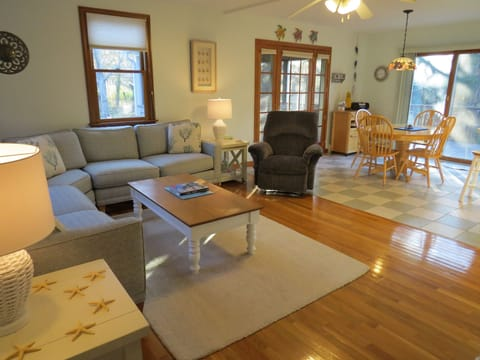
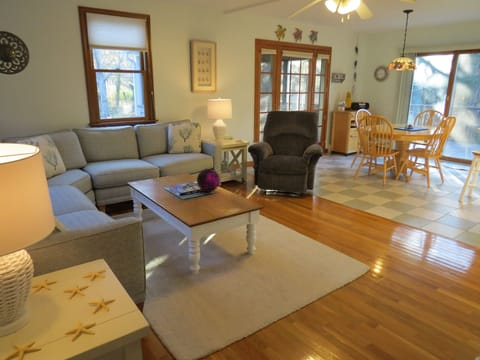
+ decorative orb (208, 180)
